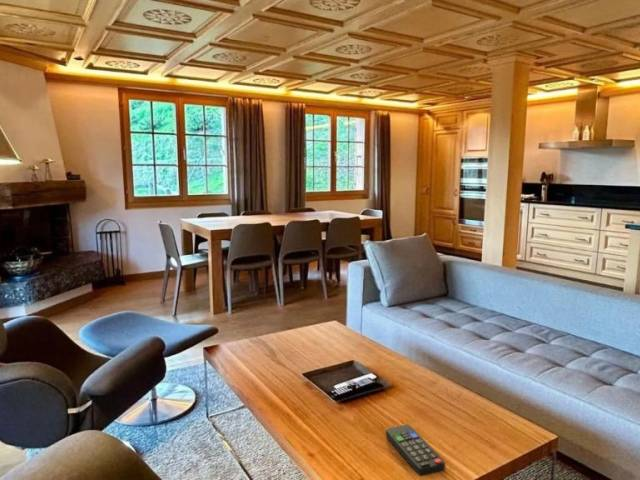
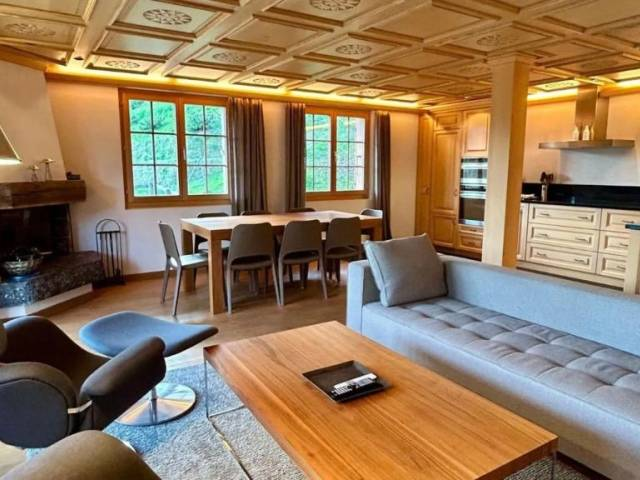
- remote control (413, 447)
